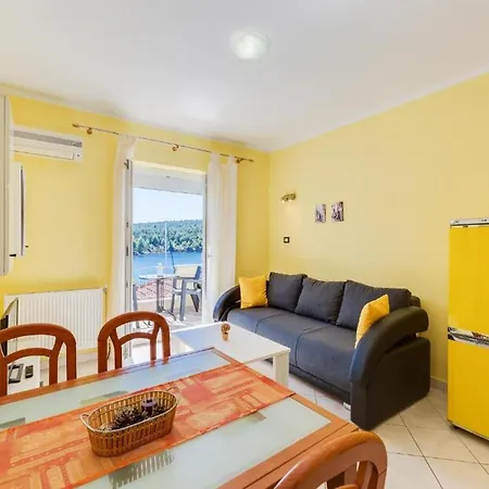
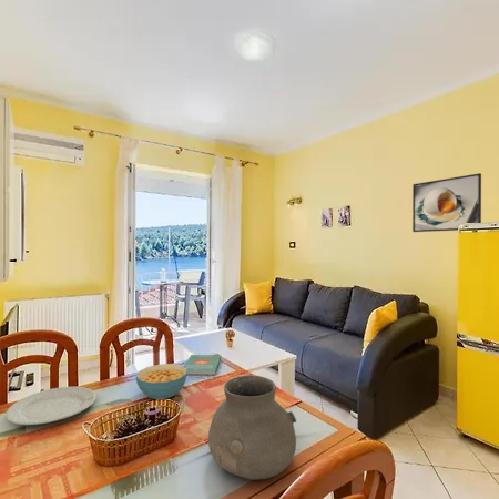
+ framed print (444, 204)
+ cereal bowl (162, 384)
+ vase (252, 422)
+ chinaware (53, 406)
+ book (202, 364)
